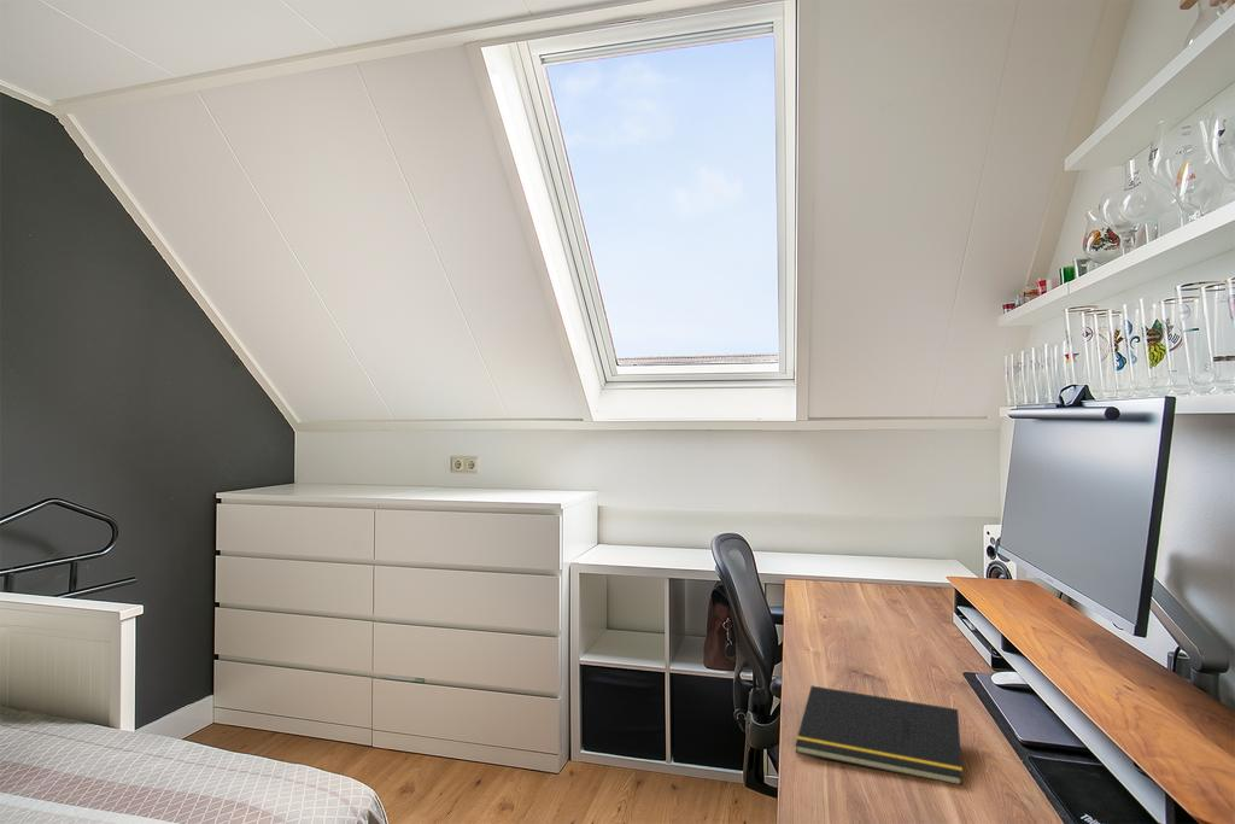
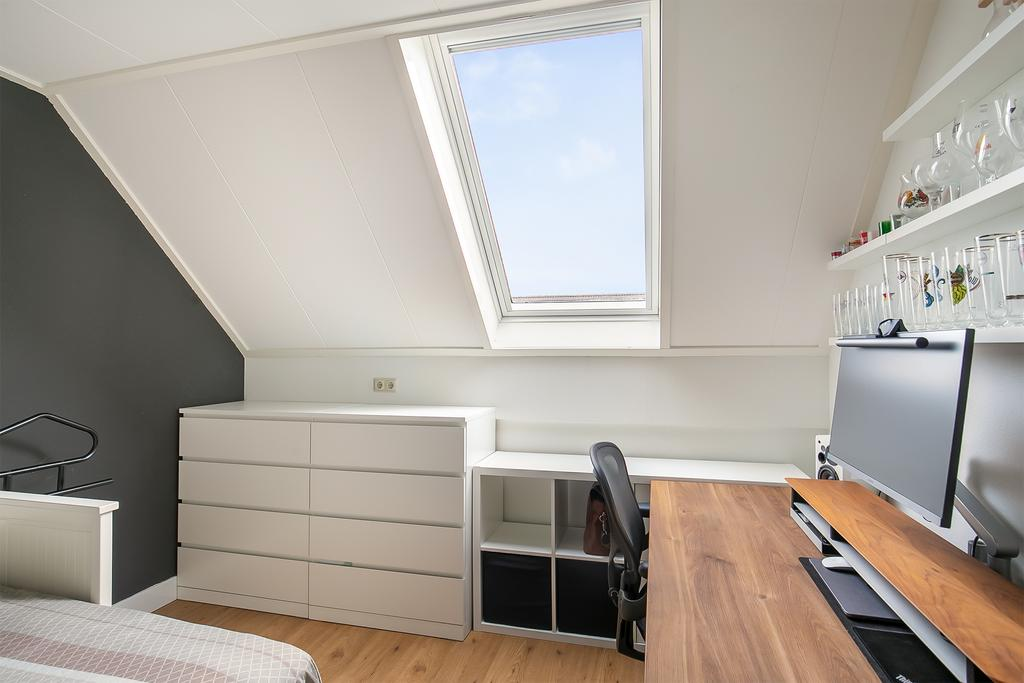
- notepad (878, 730)
